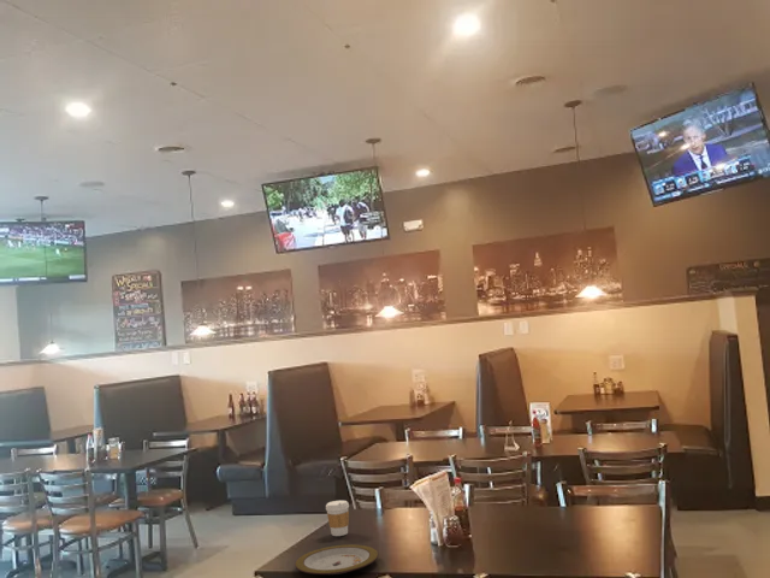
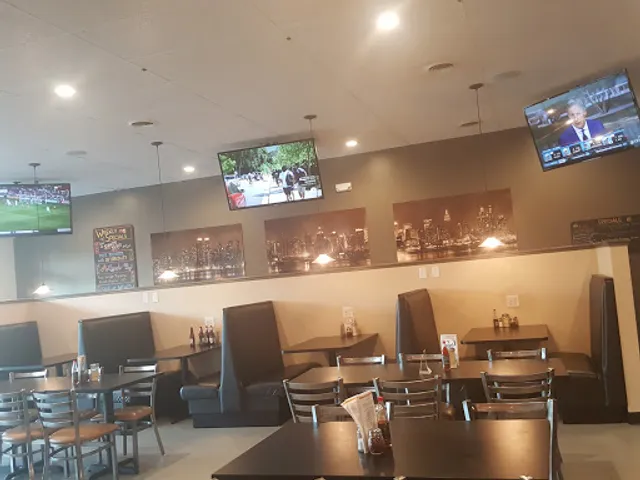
- coffee cup (338, 517)
- plate (337, 561)
